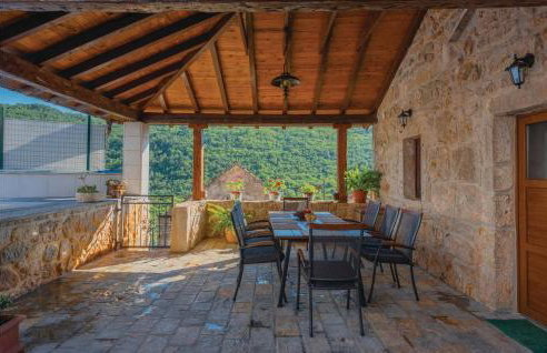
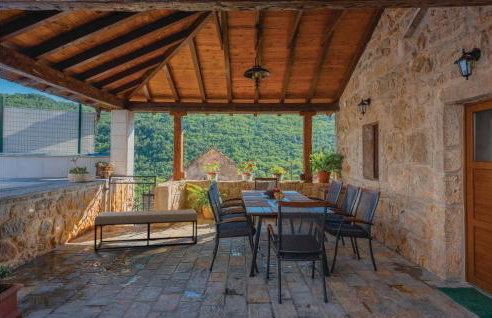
+ bench (148, 227)
